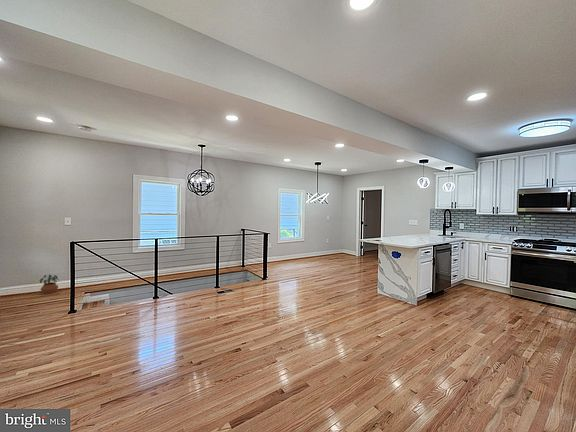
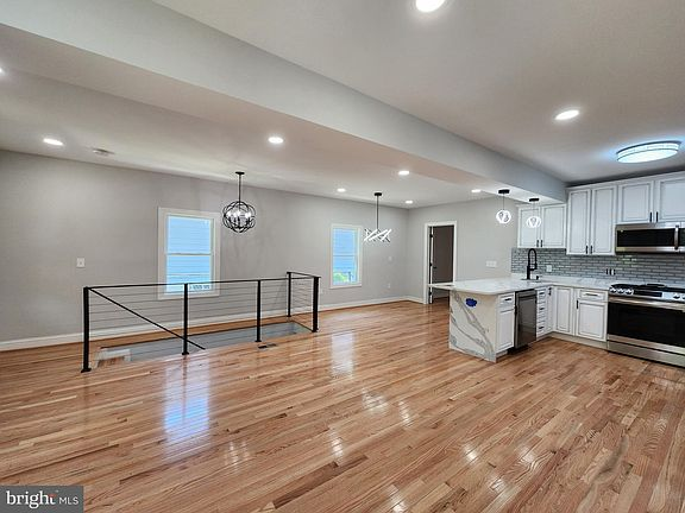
- potted plant (49, 283)
